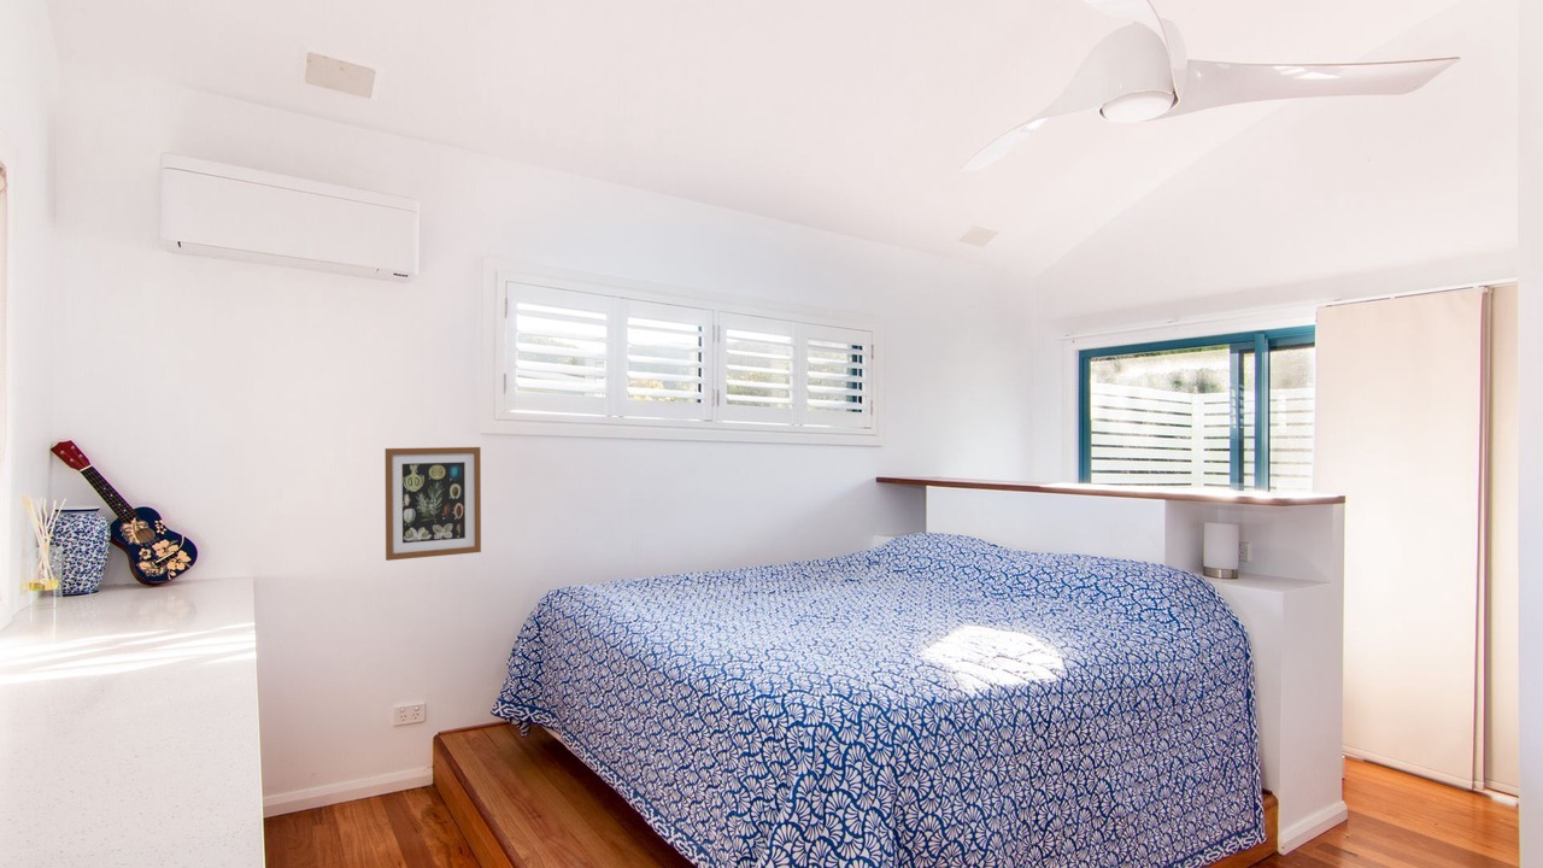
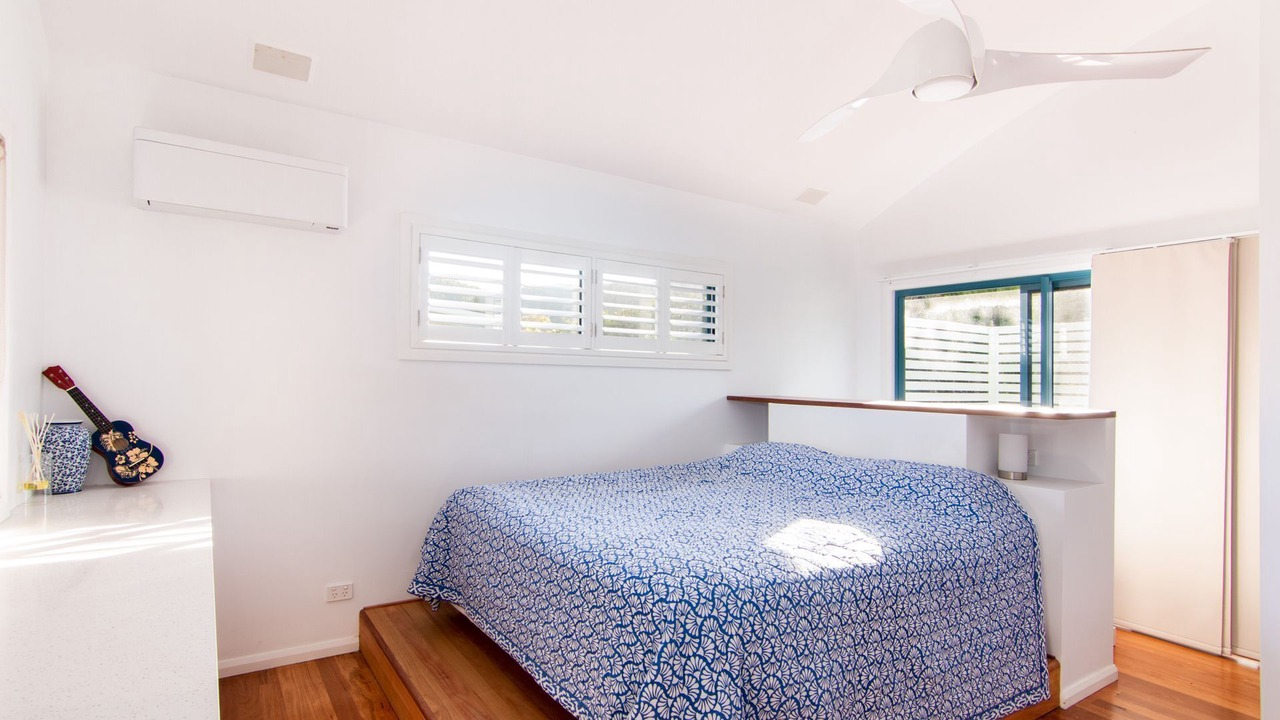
- wall art (434, 502)
